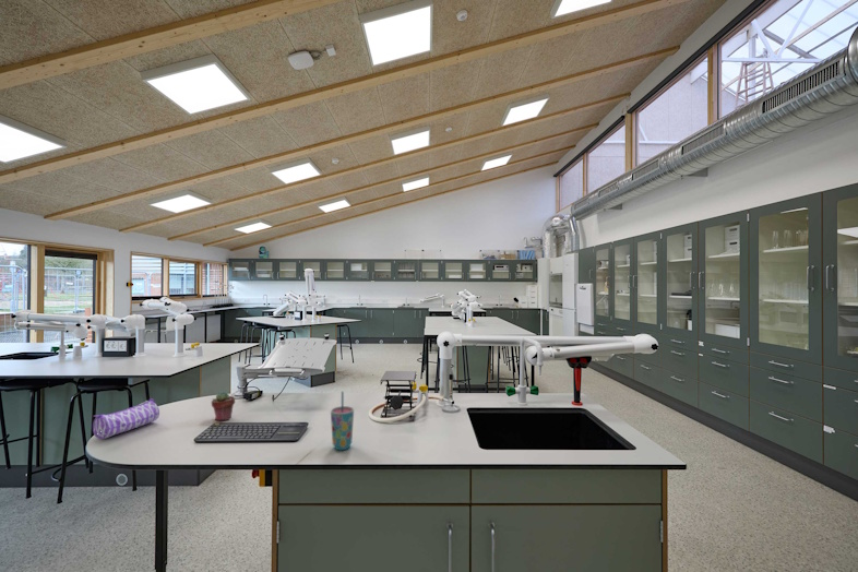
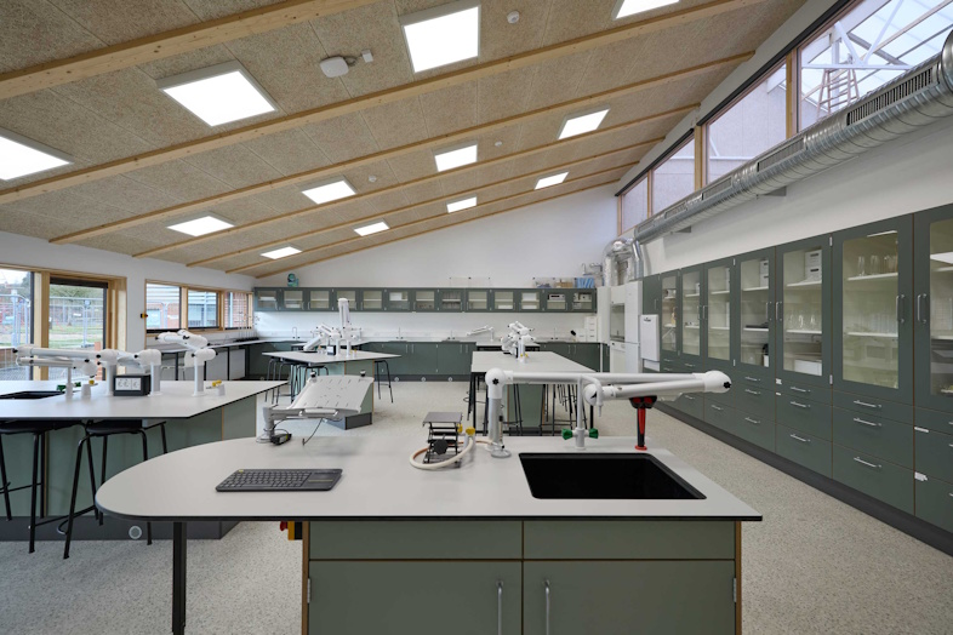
- cup (342, 419)
- pencil case (128, 417)
- potted succulent (223, 404)
